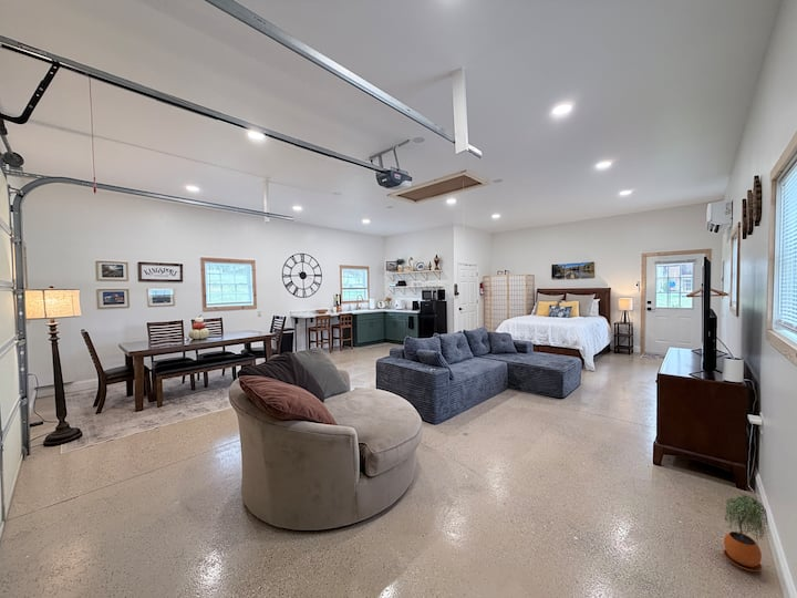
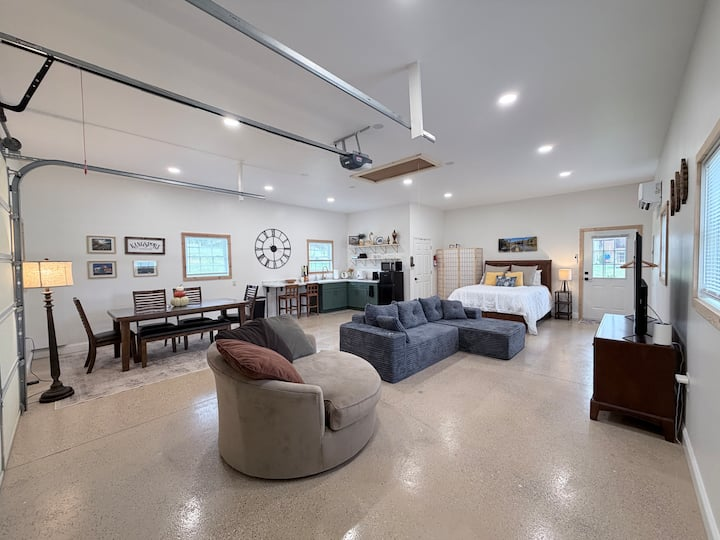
- potted plant (744, 530)
